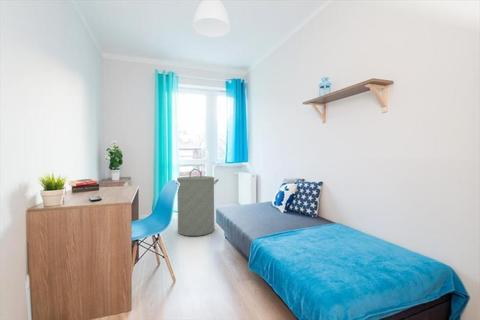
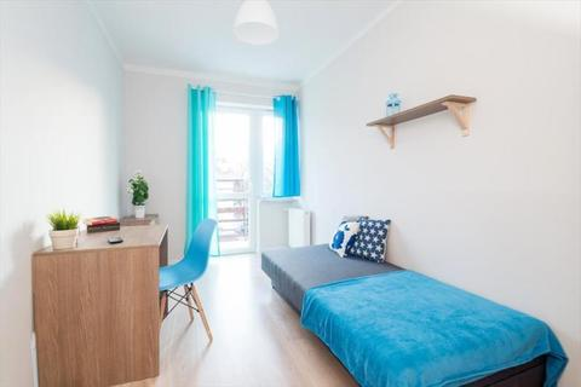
- laundry hamper (196, 199)
